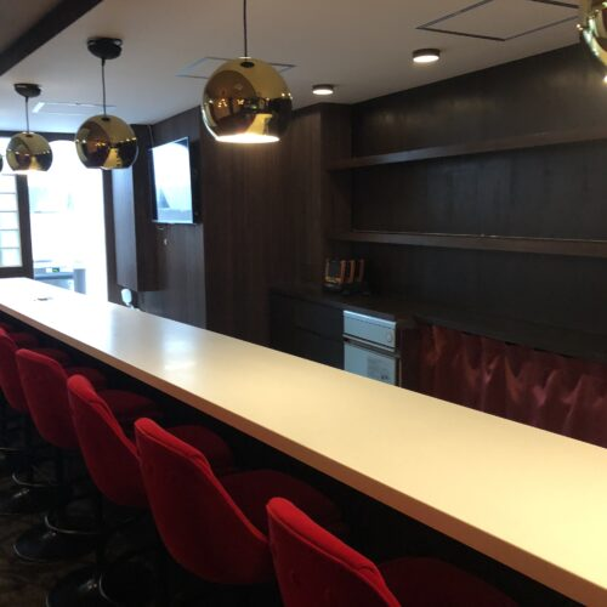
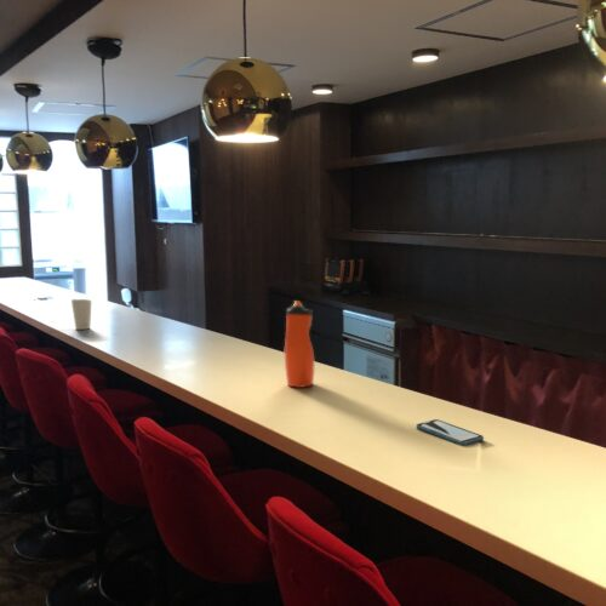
+ water bottle (299, 343)
+ cup (81, 313)
+ smartphone (448, 431)
